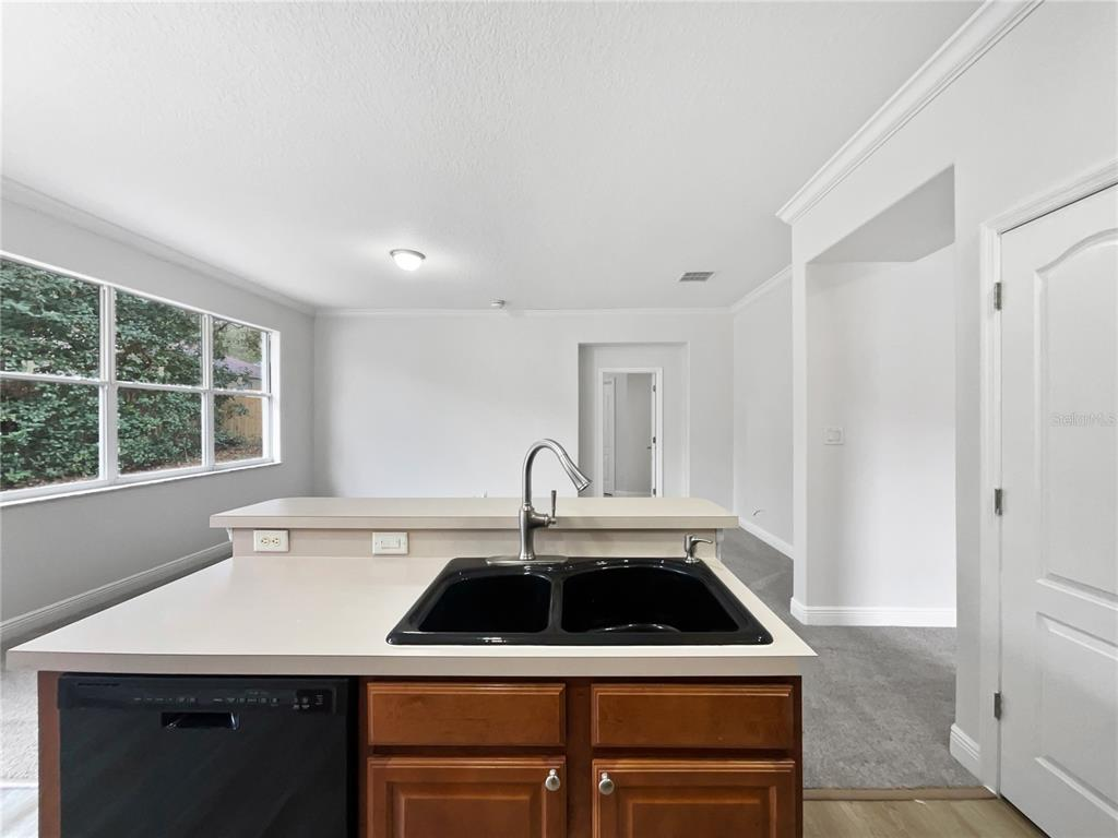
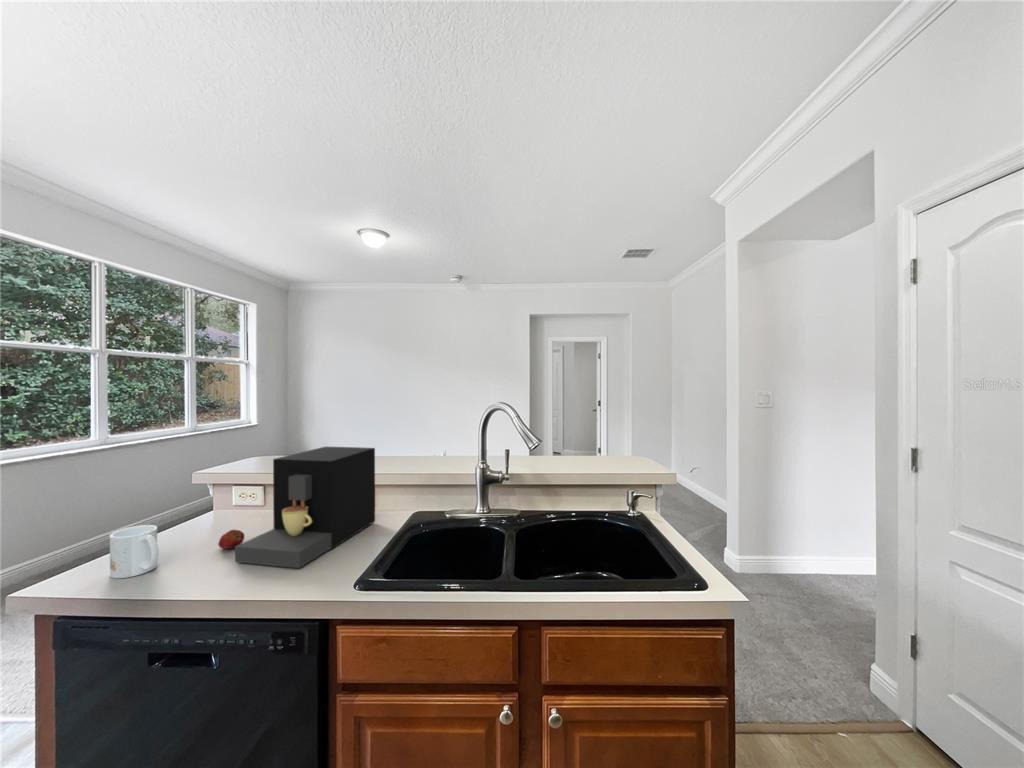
+ coffee maker (314, 498)
+ fruit (230, 539)
+ mug (139, 551)
